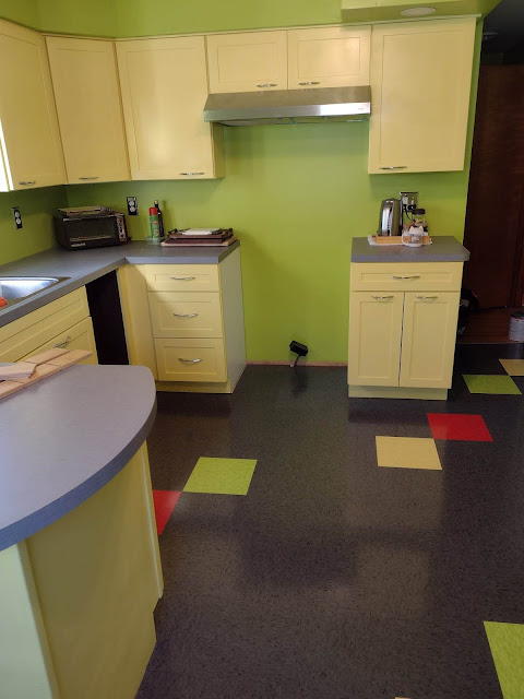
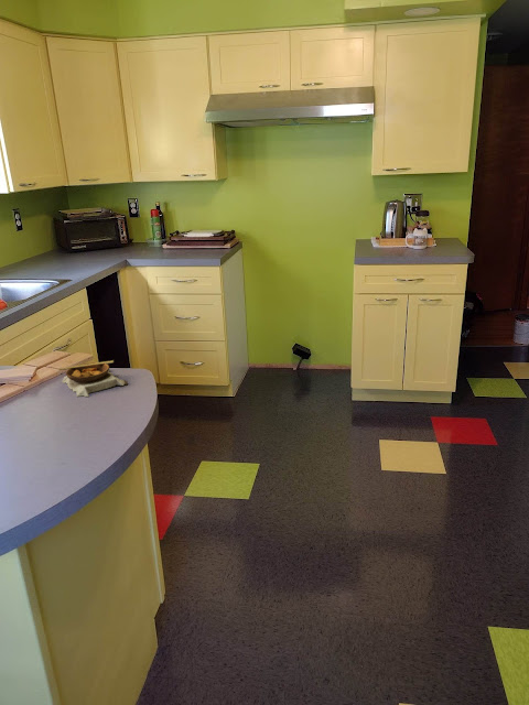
+ soup bowl (93, 375)
